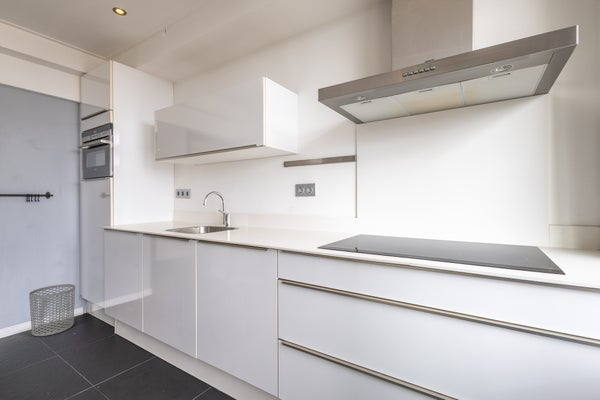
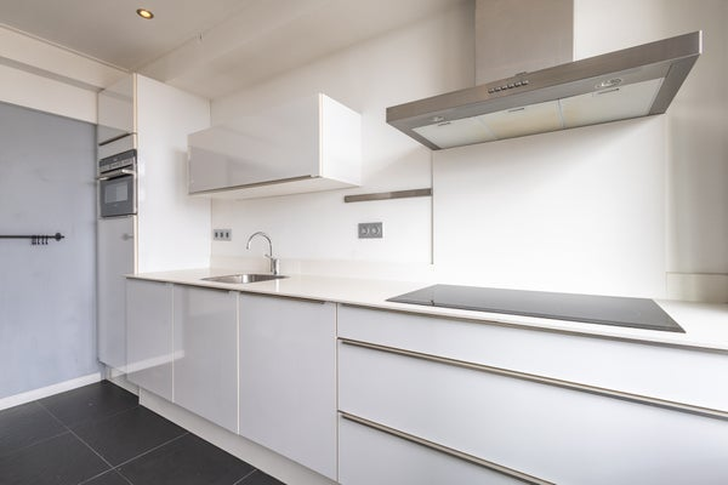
- waste bin (53, 309)
